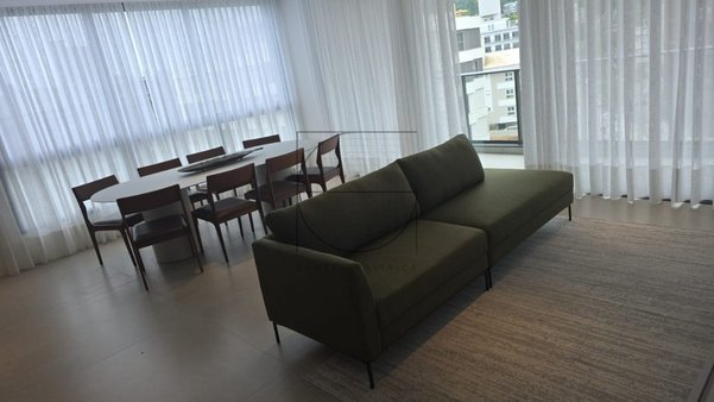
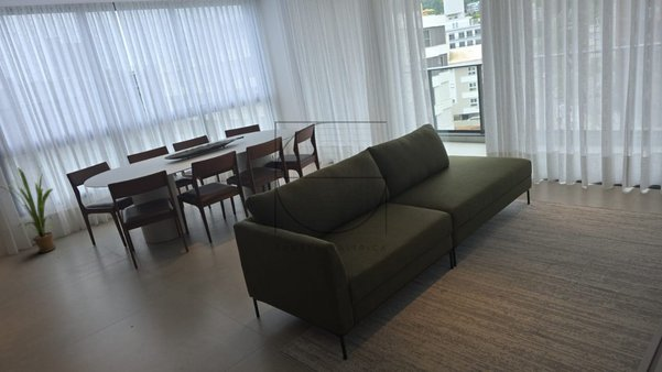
+ house plant (31, 210)
